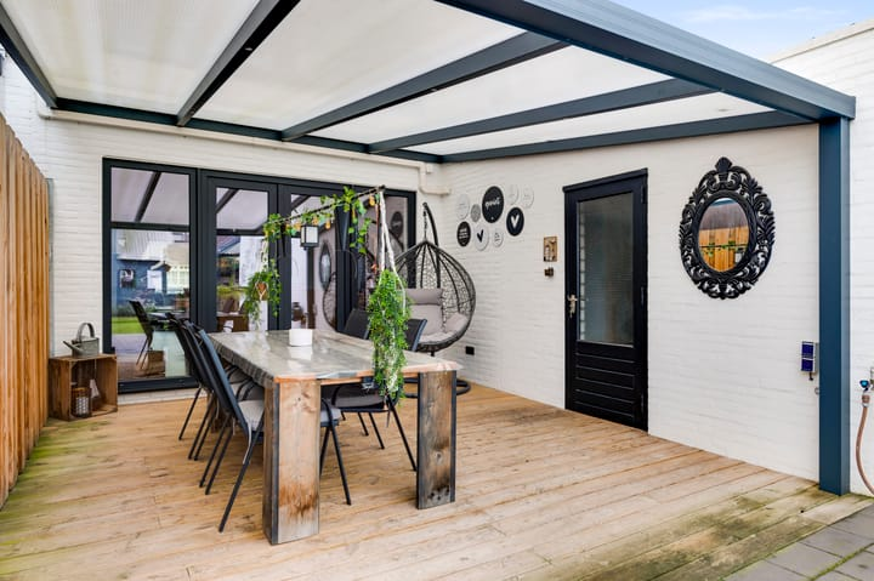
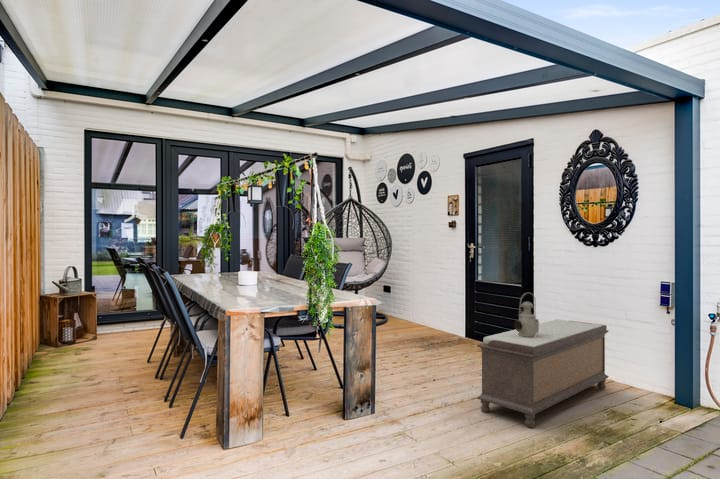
+ lantern (527, 313)
+ bench (547, 364)
